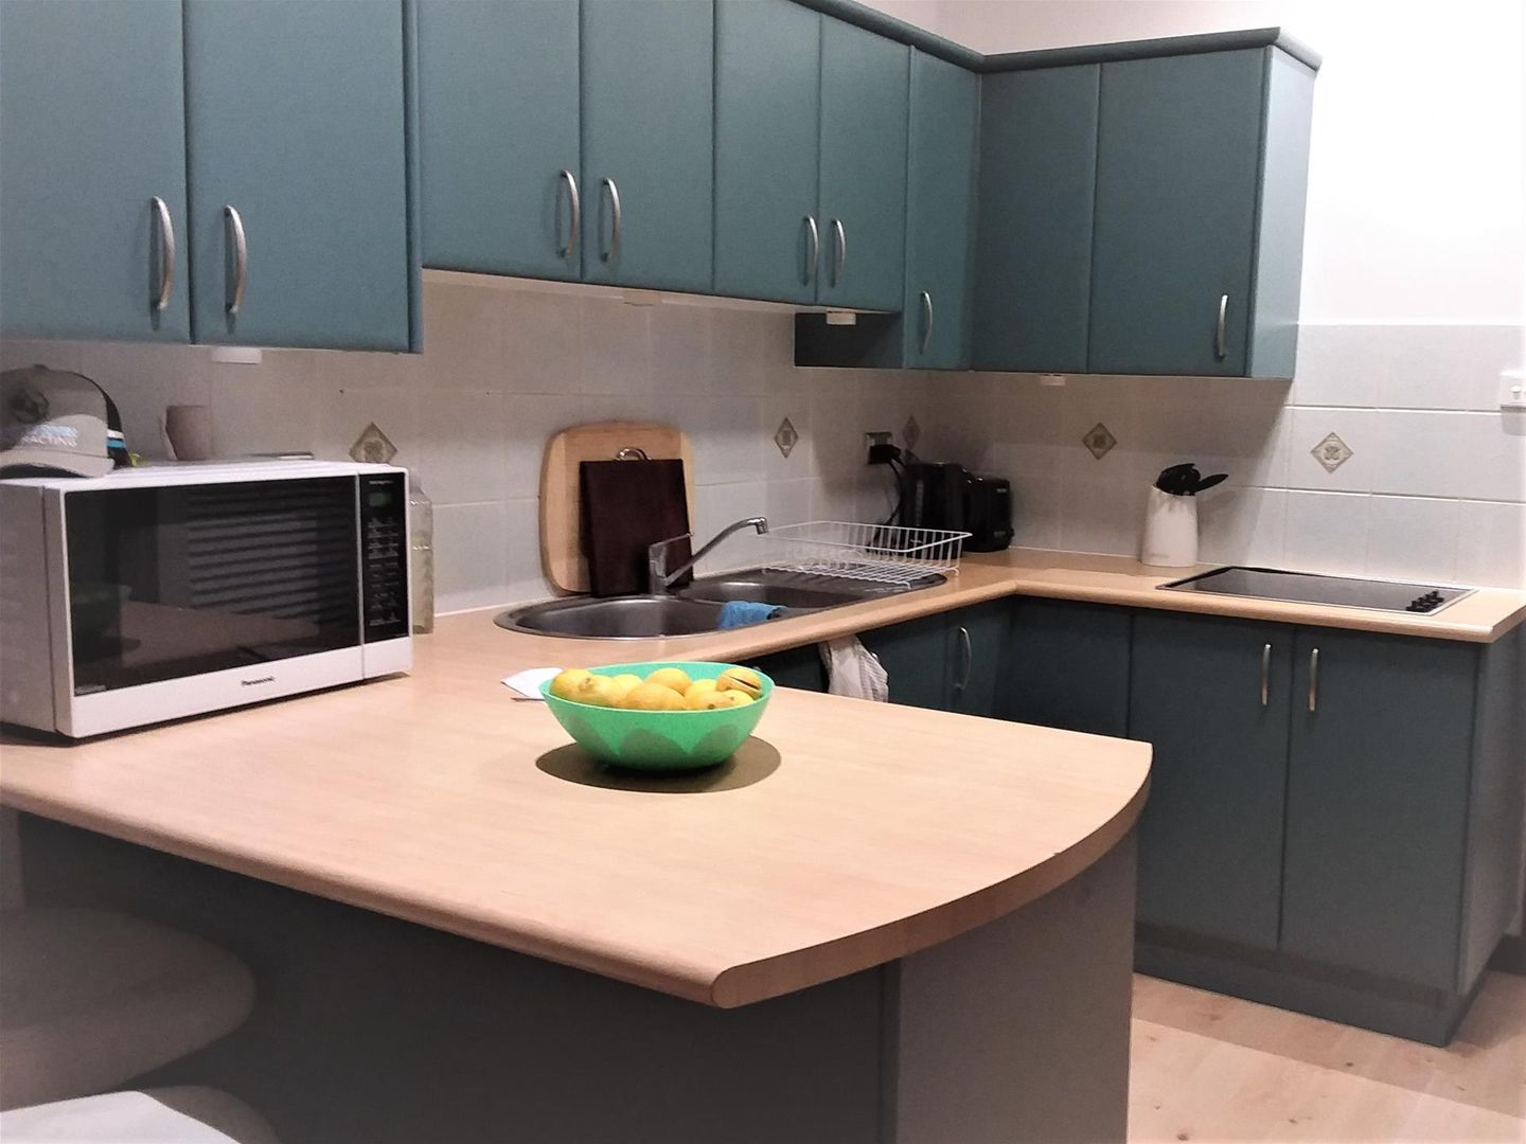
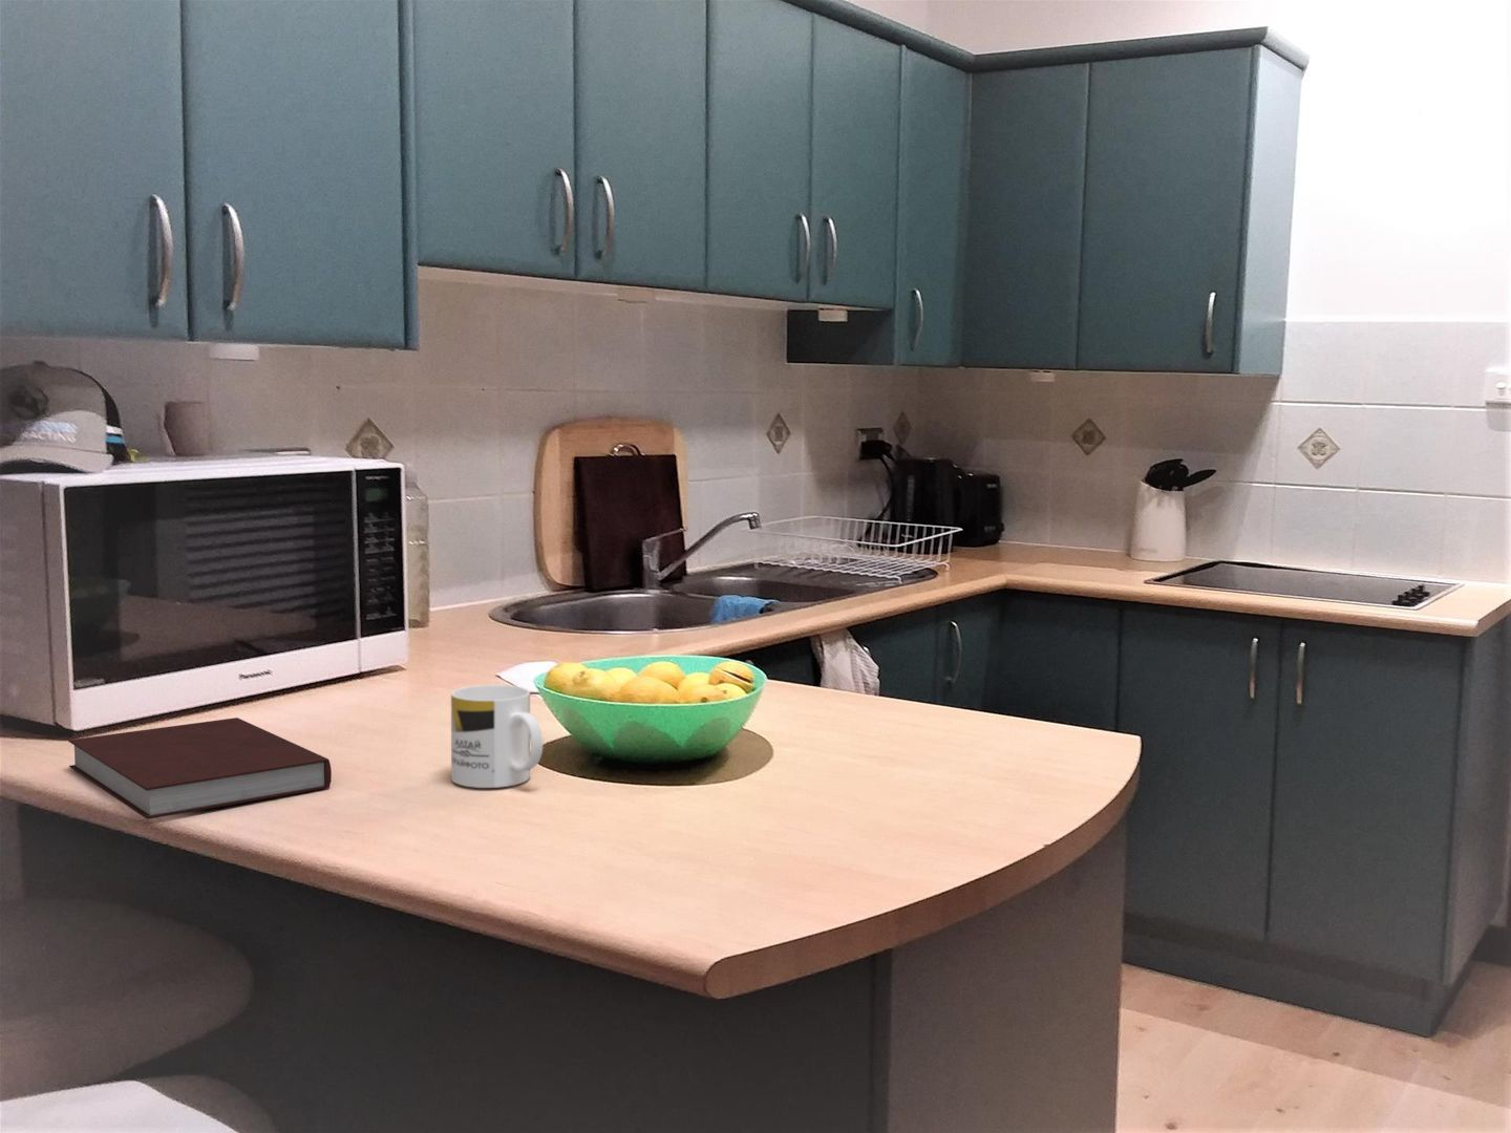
+ notebook (198, 763)
+ mug (500, 738)
